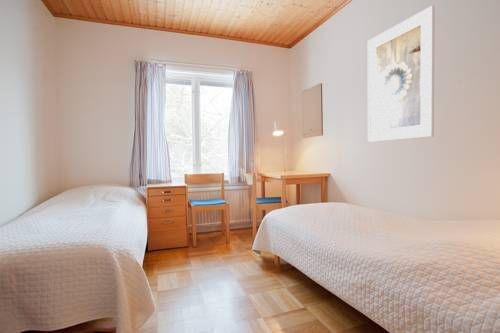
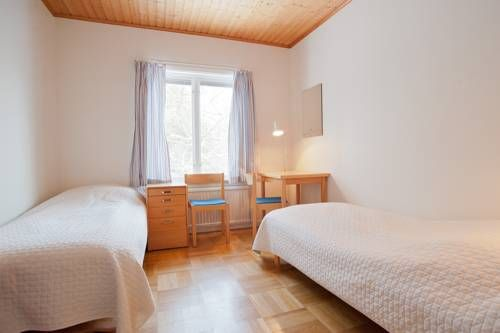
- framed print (396, 82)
